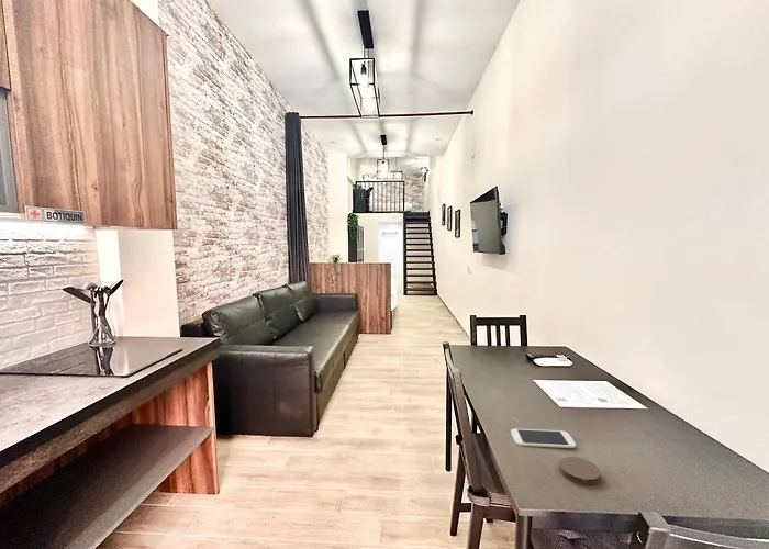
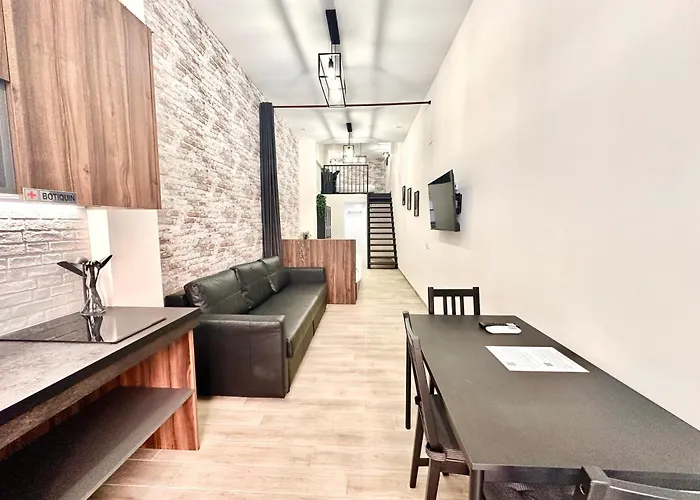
- coaster (579, 469)
- smartphone (542, 437)
